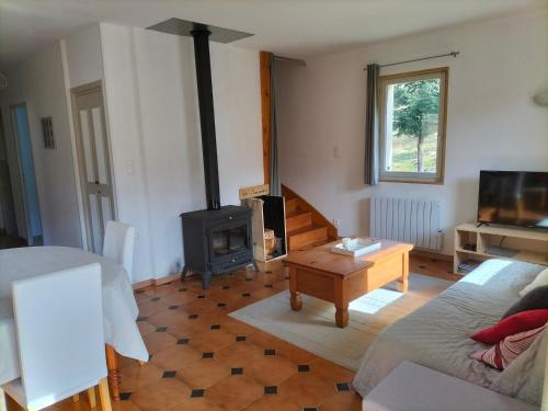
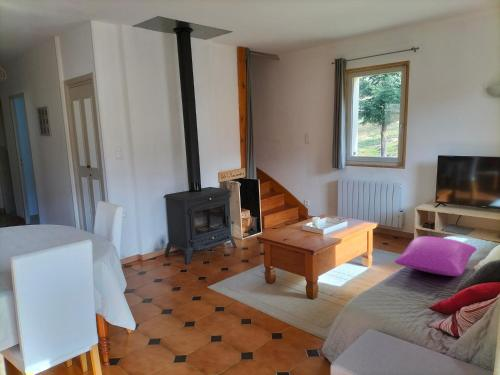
+ cushion (437, 254)
